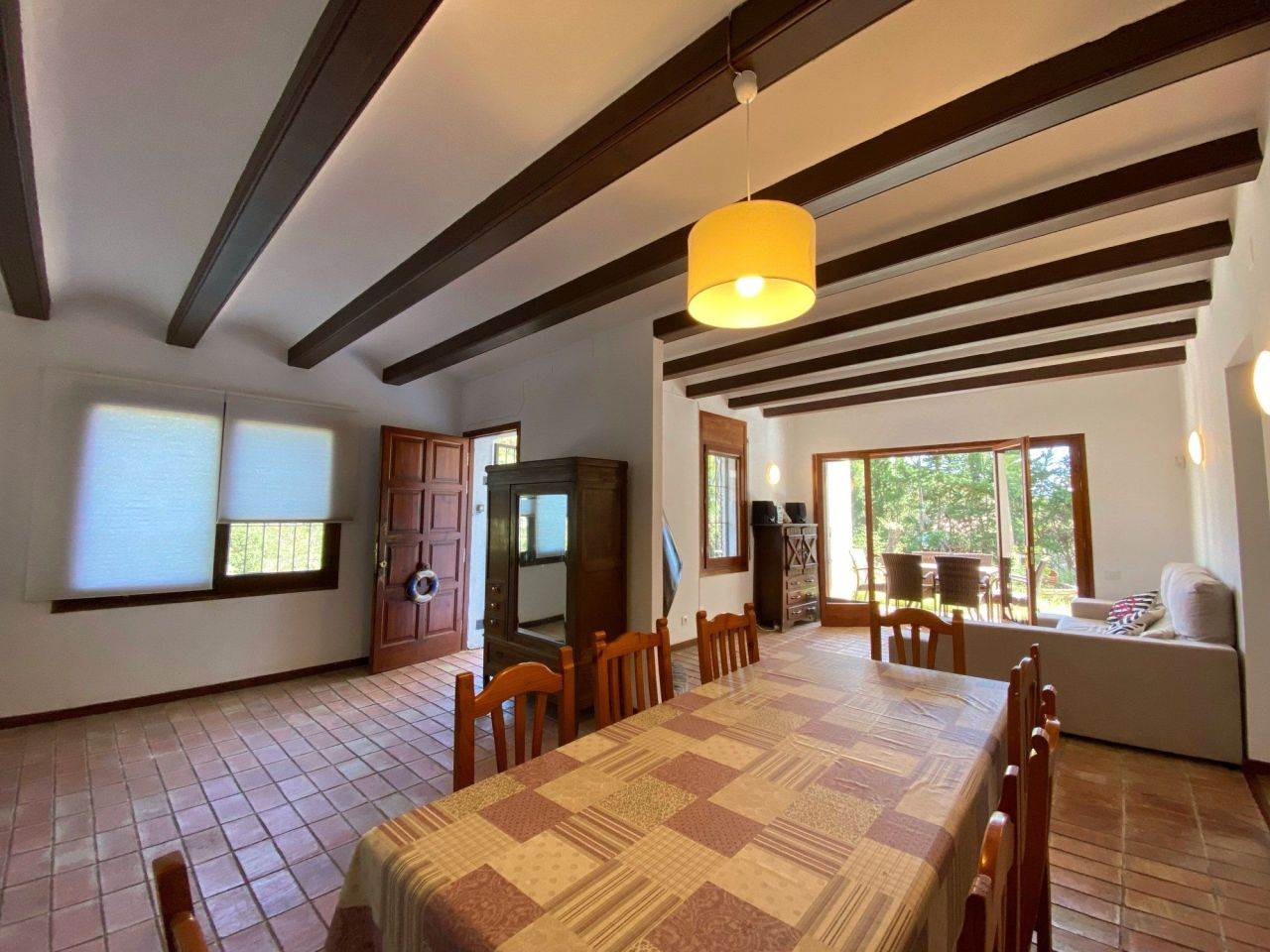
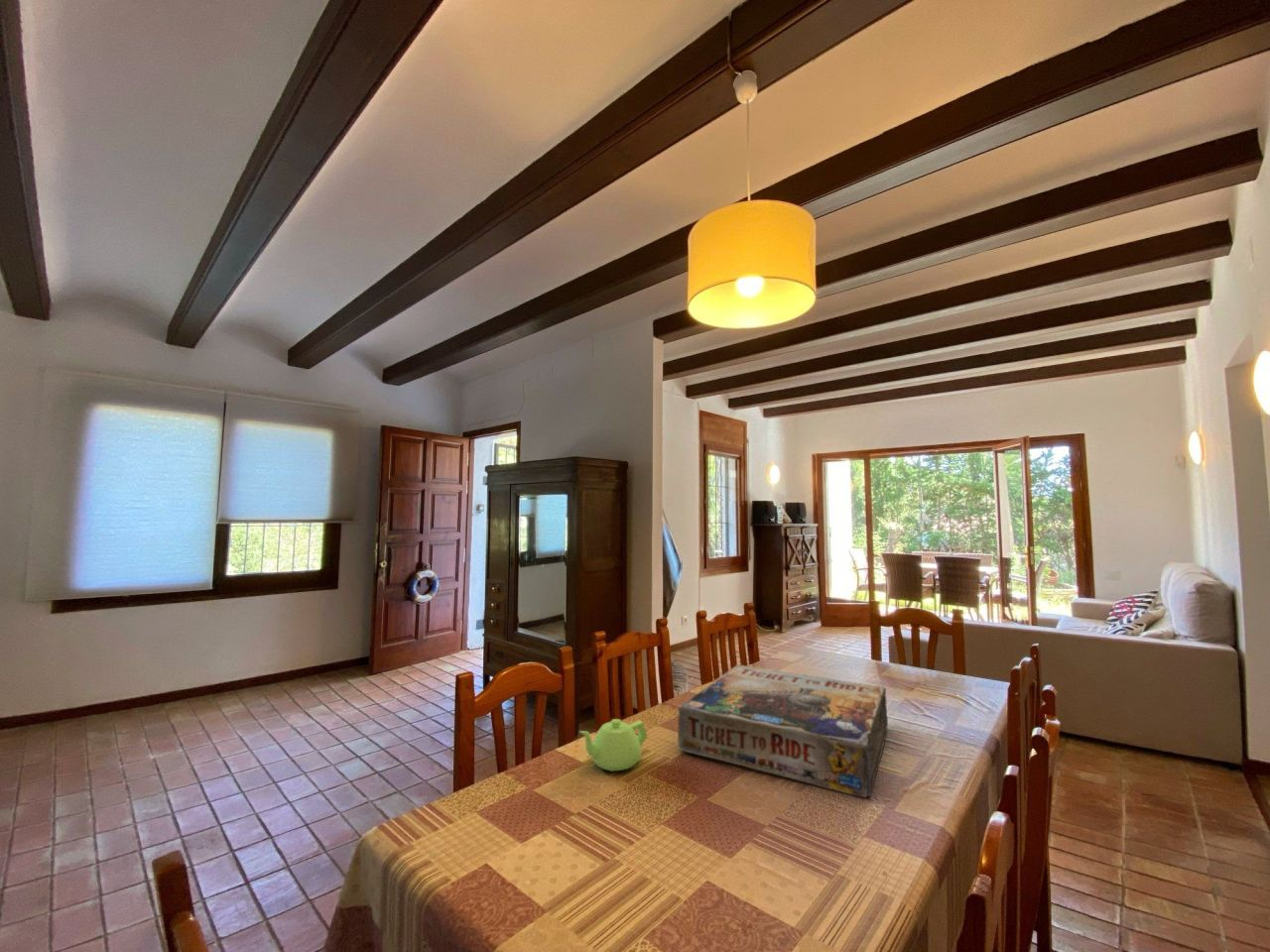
+ board game (788, 716)
+ teapot (613, 742)
